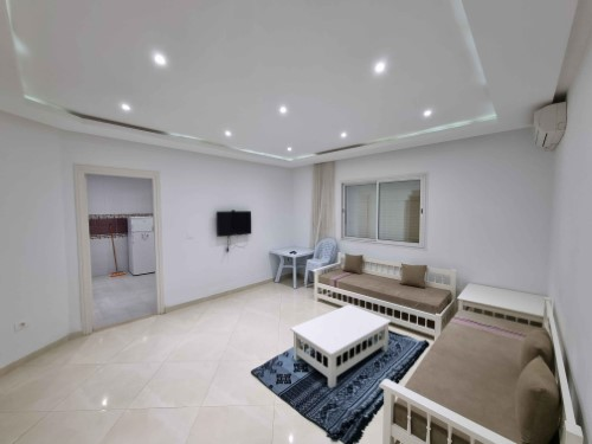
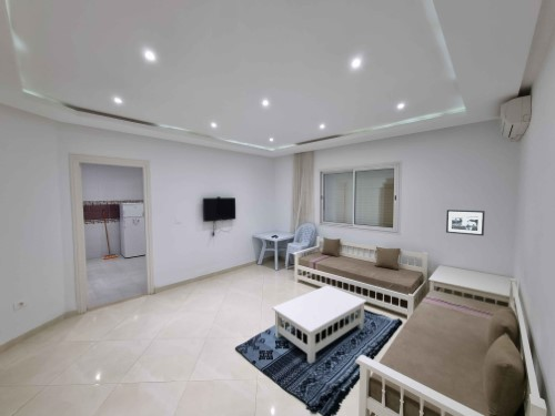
+ picture frame (464, 222)
